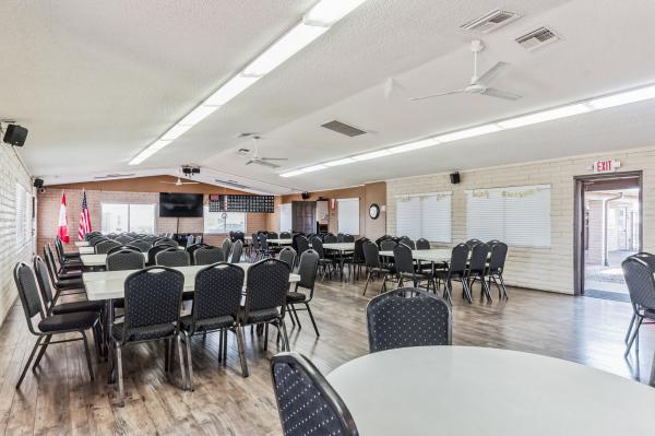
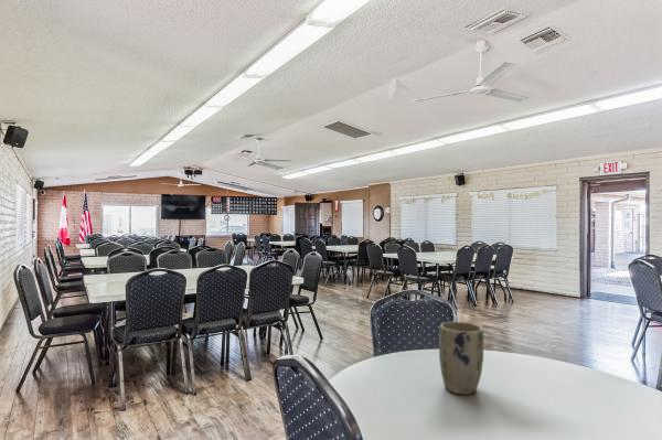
+ plant pot (460, 357)
